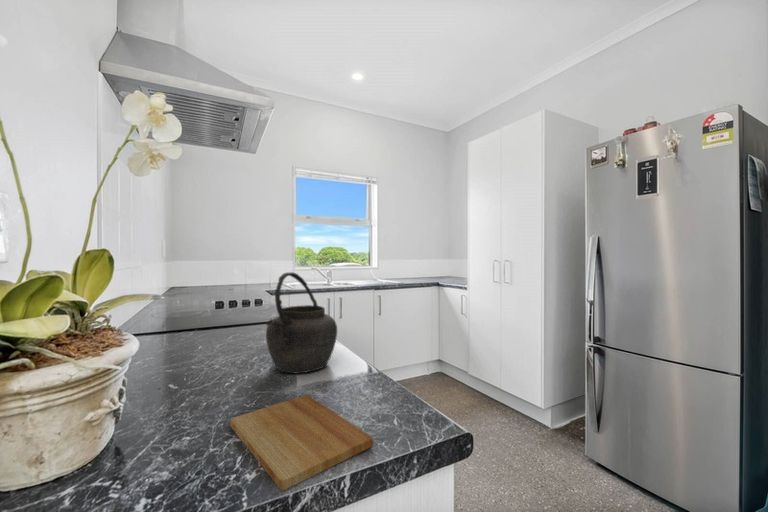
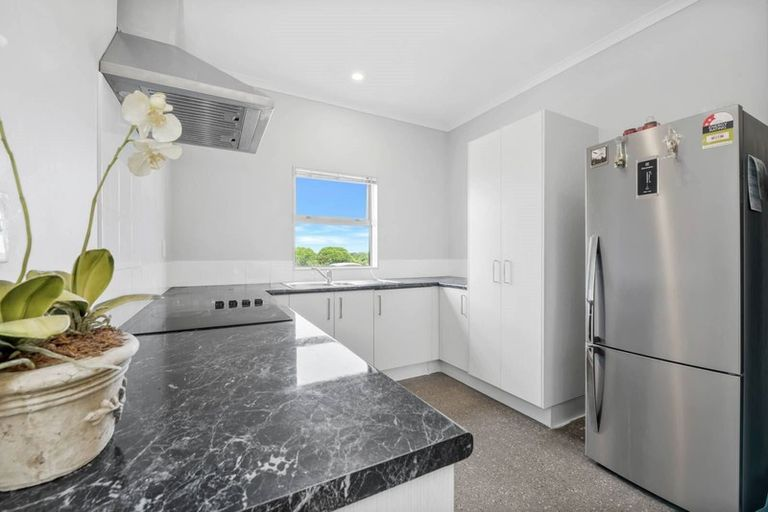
- kettle (294, 320)
- cutting board (297, 431)
